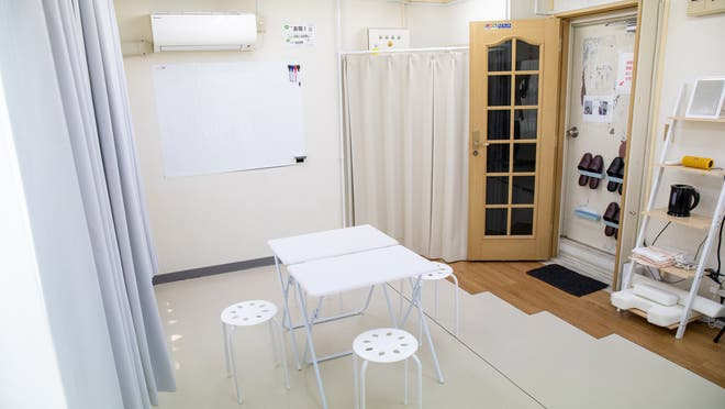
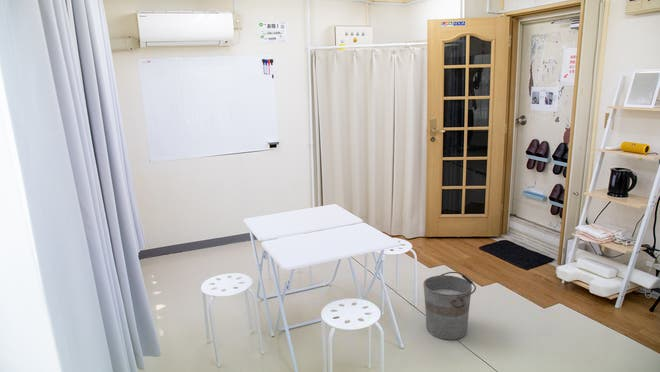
+ bucket (446, 305)
